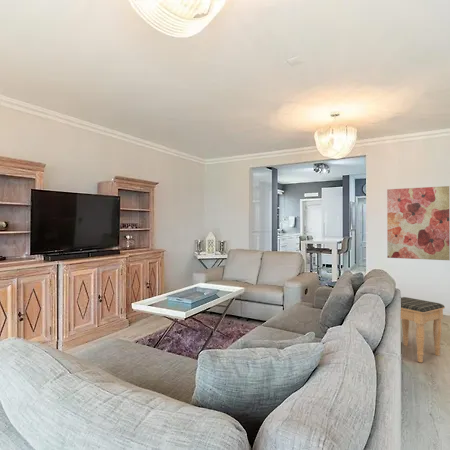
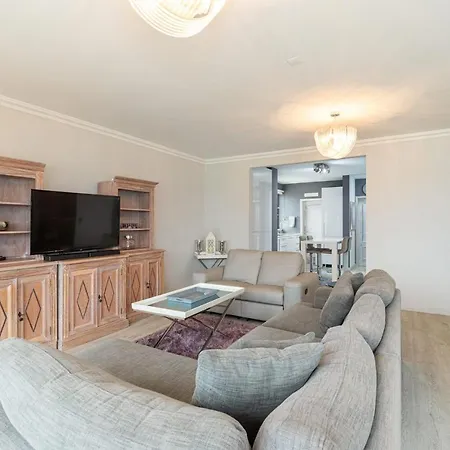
- wall art (417, 223)
- footstool (408, 327)
